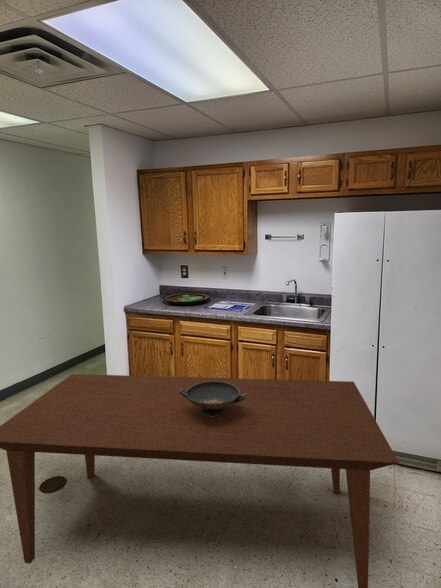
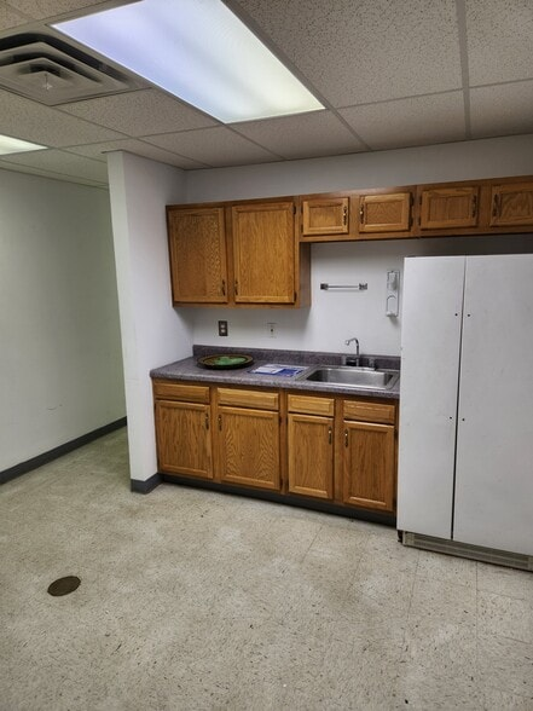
- decorative bowl (213, 400)
- dining table (195, 460)
